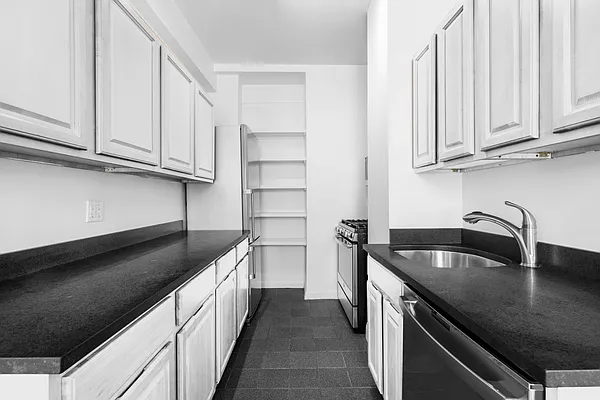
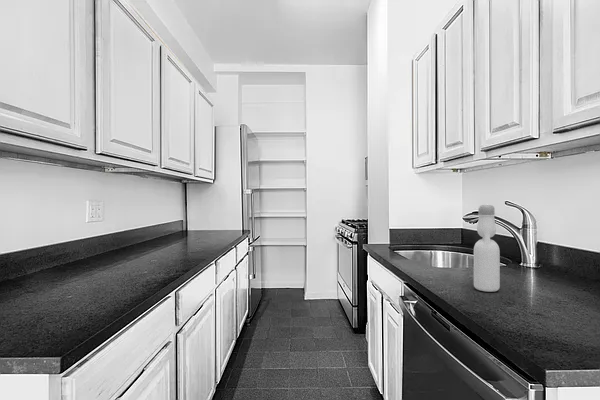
+ bottle (486, 246)
